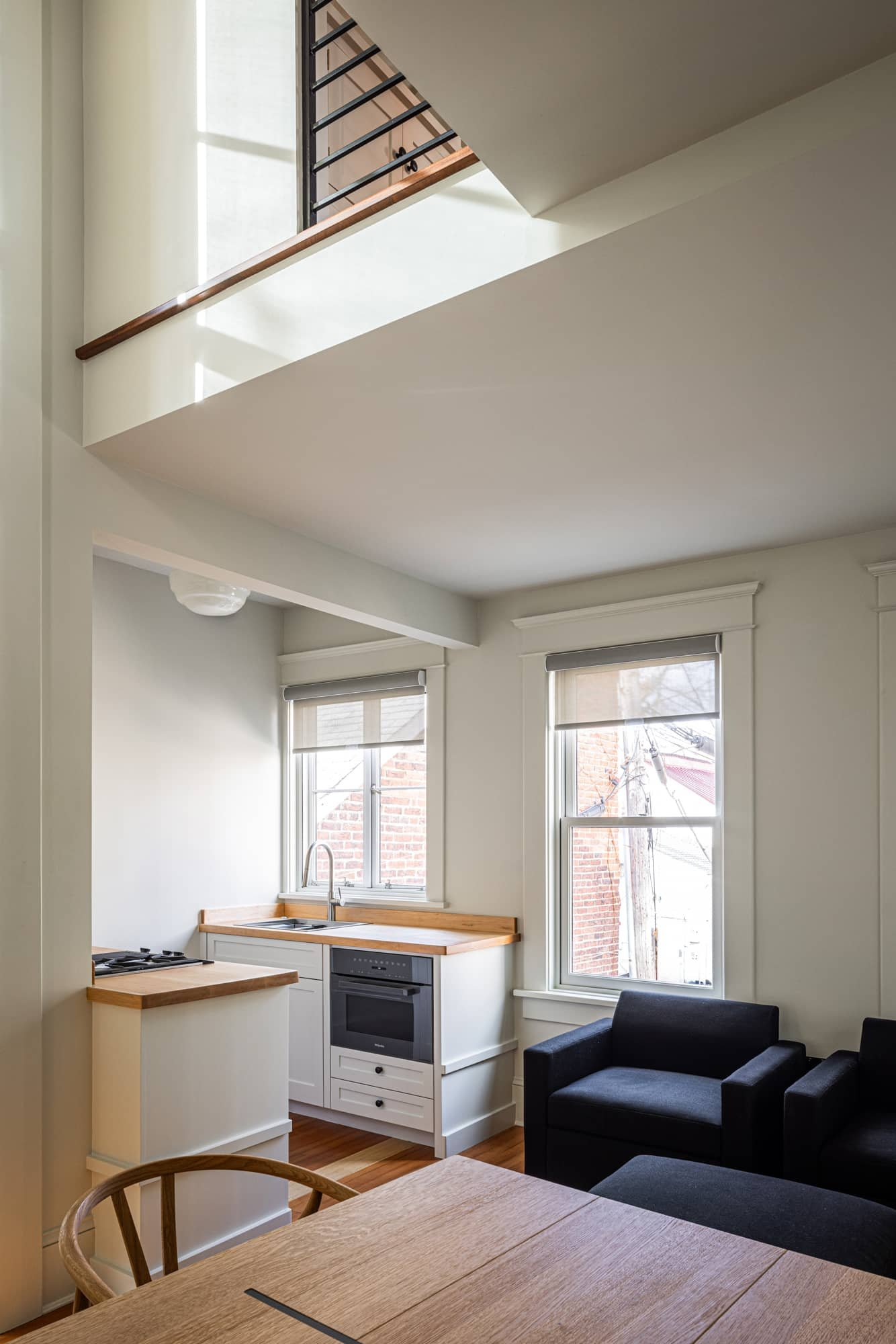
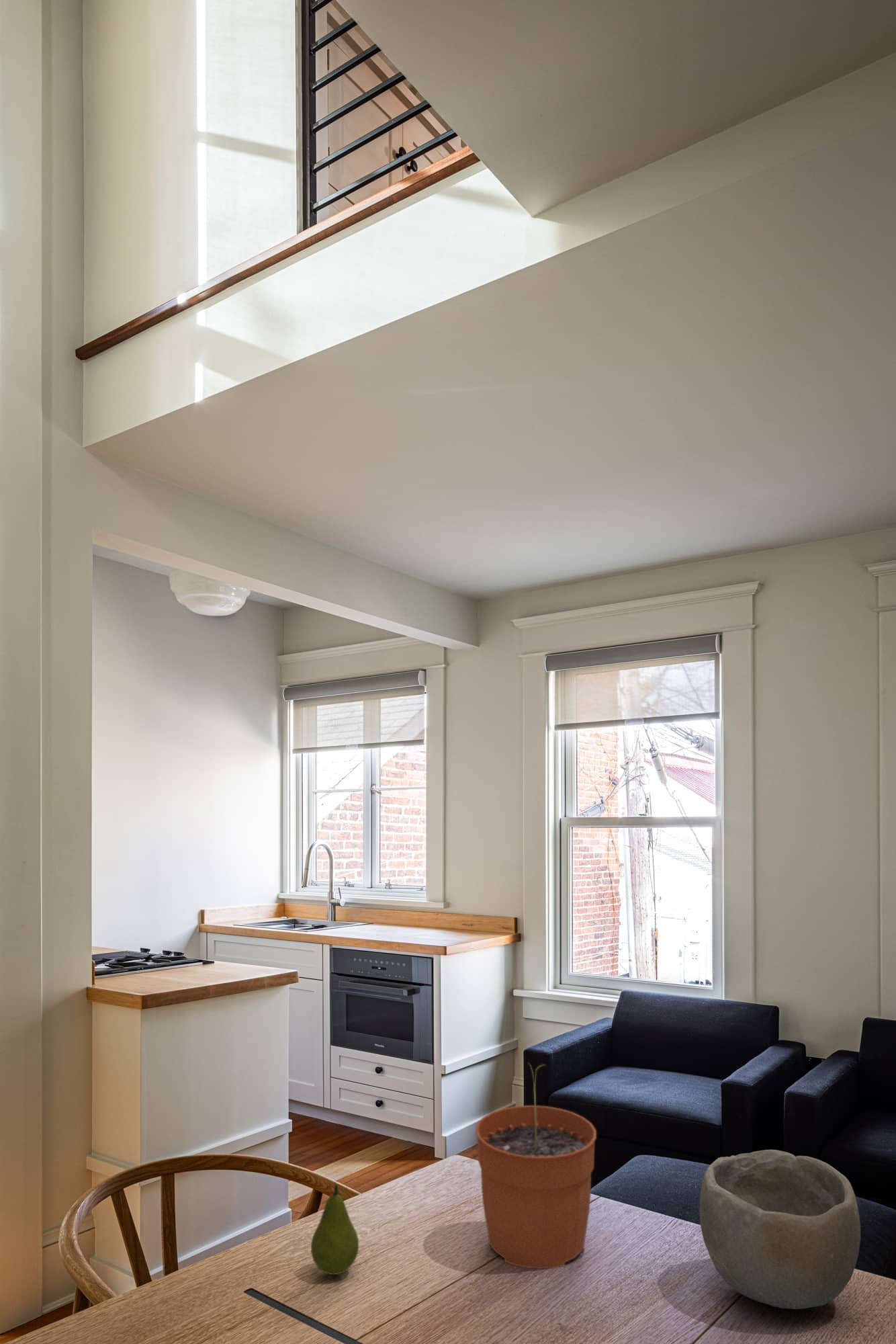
+ bowl (778, 1233)
+ fruit (334, 1226)
+ plant pot (535, 1158)
